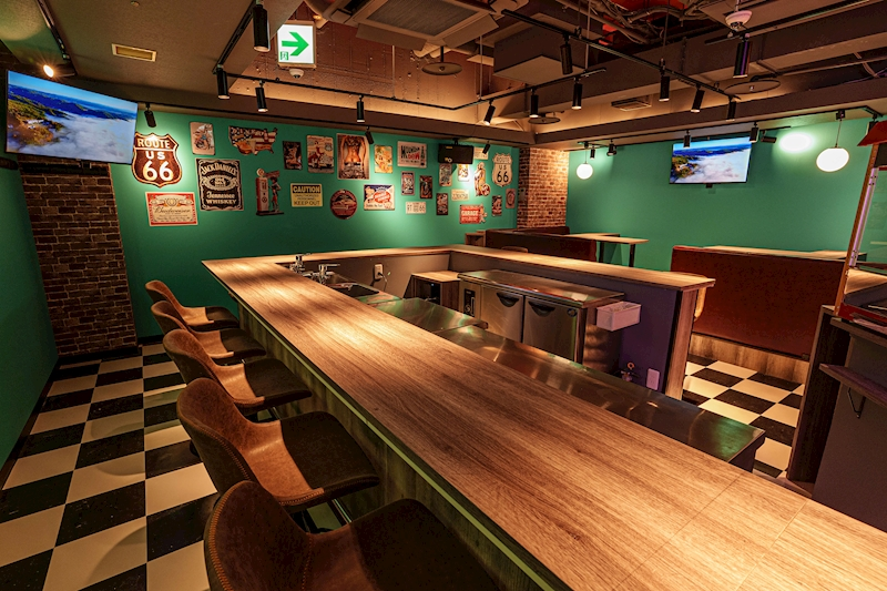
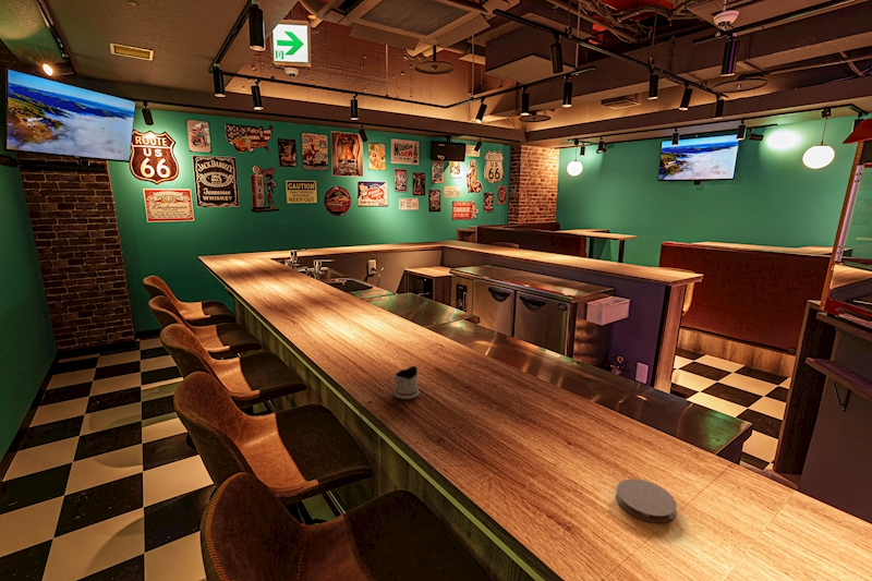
+ coaster (645, 499)
+ tea glass holder (402, 382)
